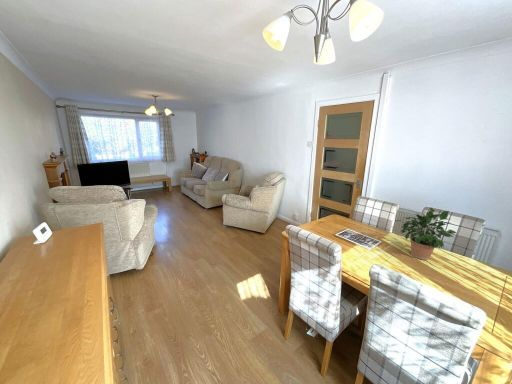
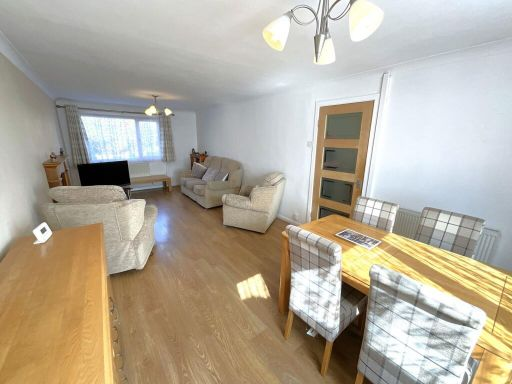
- potted plant (420, 231)
